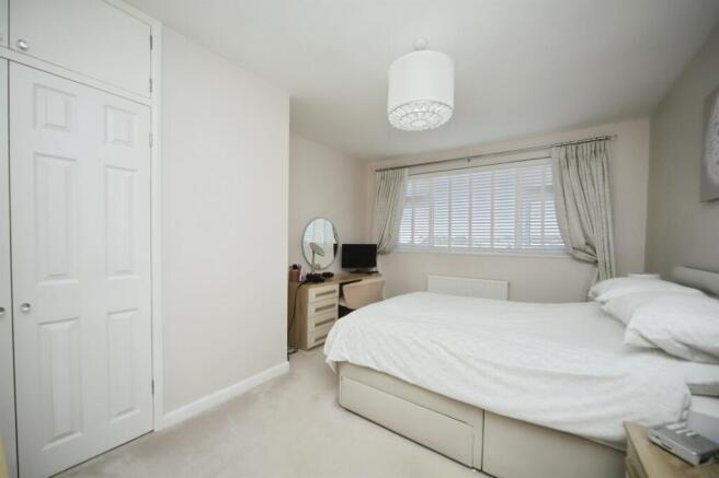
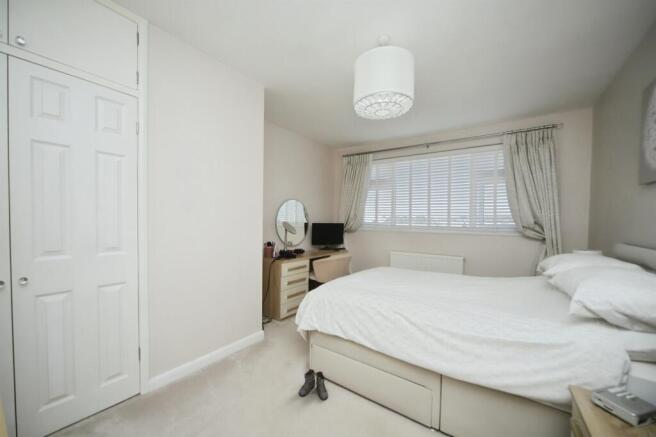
+ boots (313, 383)
